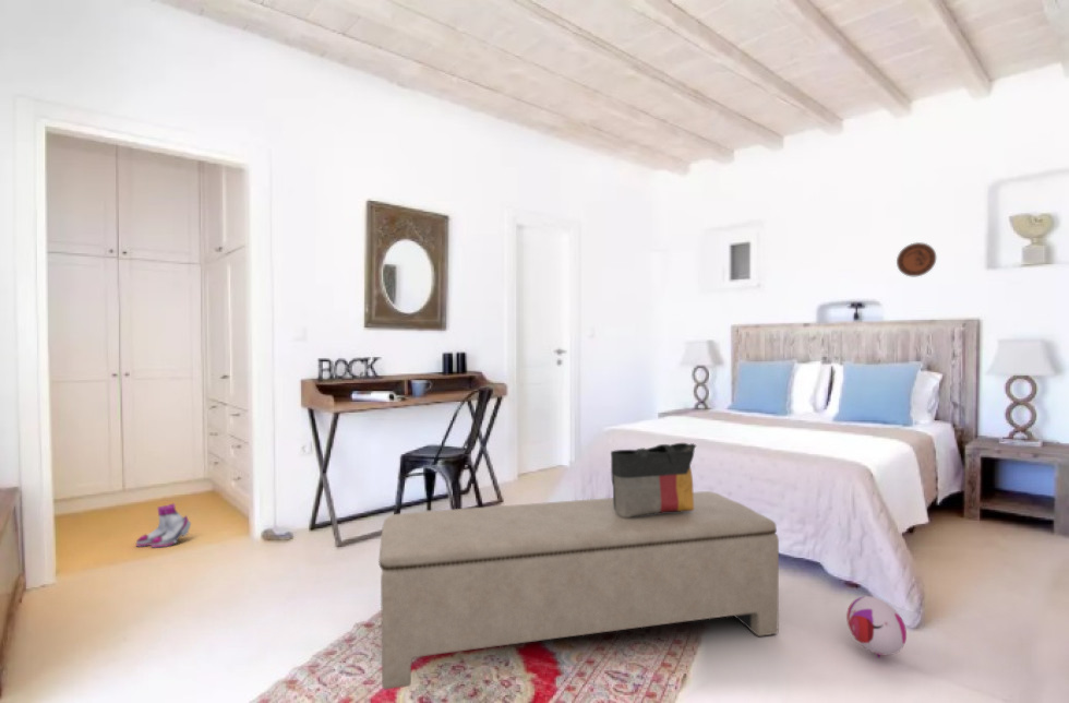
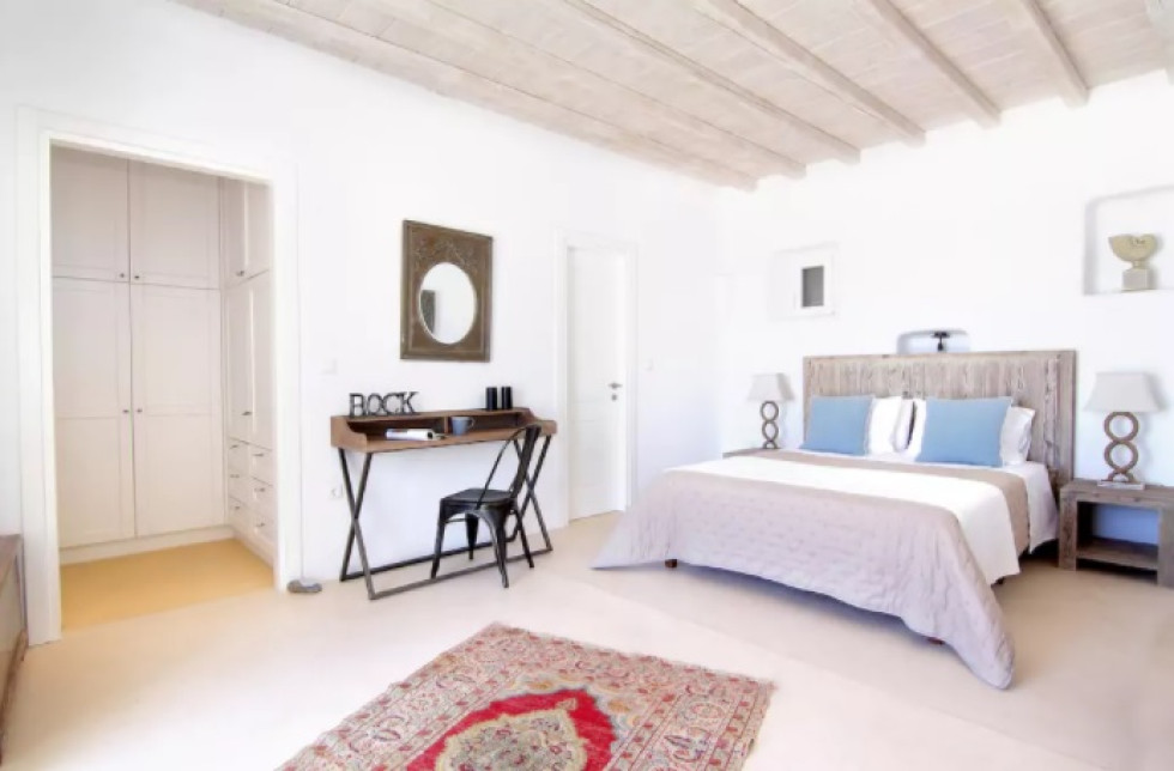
- bench (577, 571)
- boots (164, 523)
- decorative plate (915, 260)
- tote bag (651, 476)
- plush toy (875, 628)
